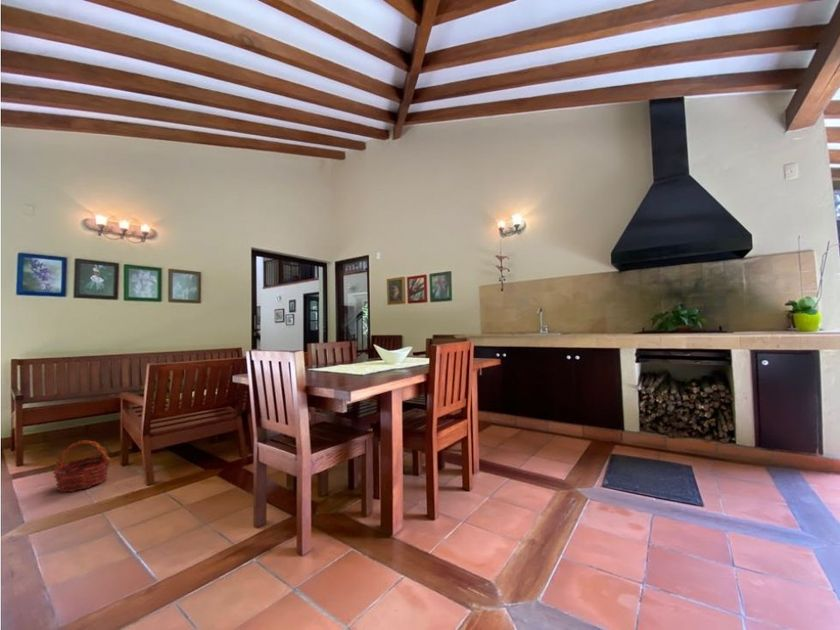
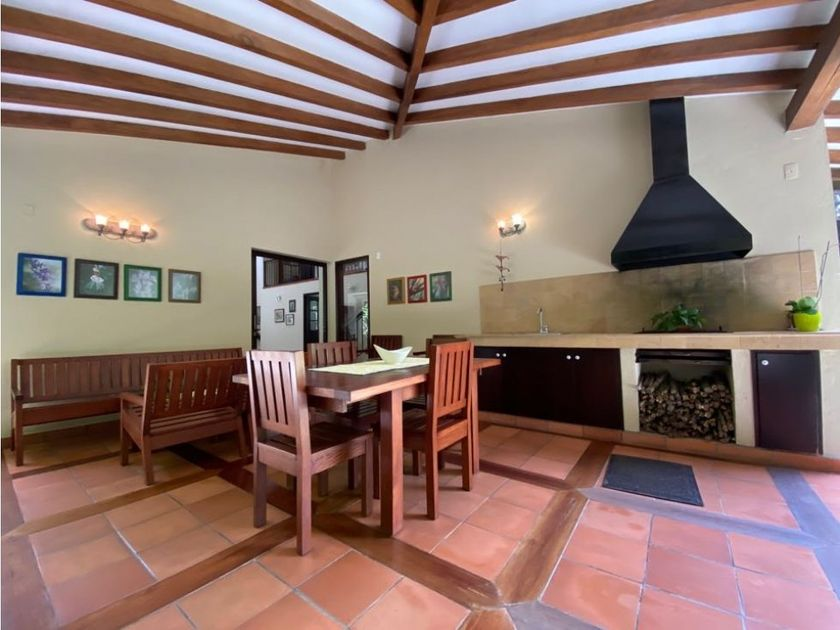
- basket (83, 462)
